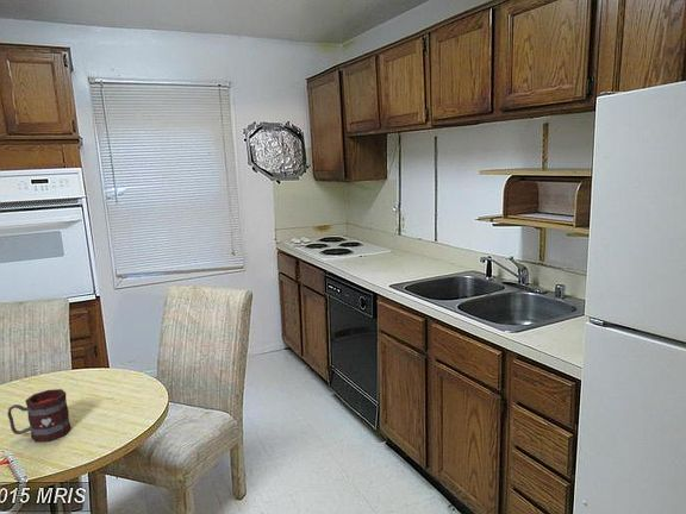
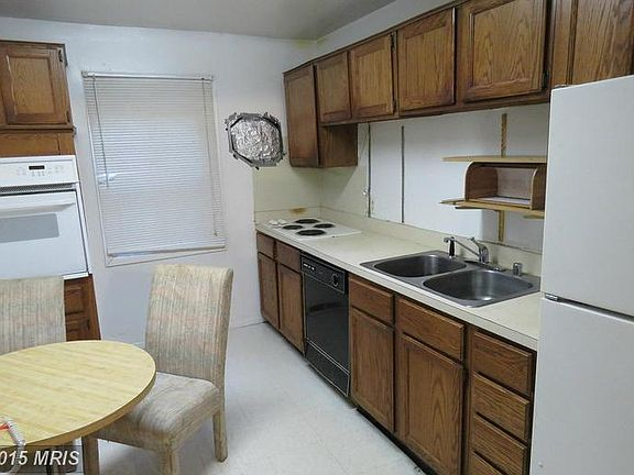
- mug (39, 416)
